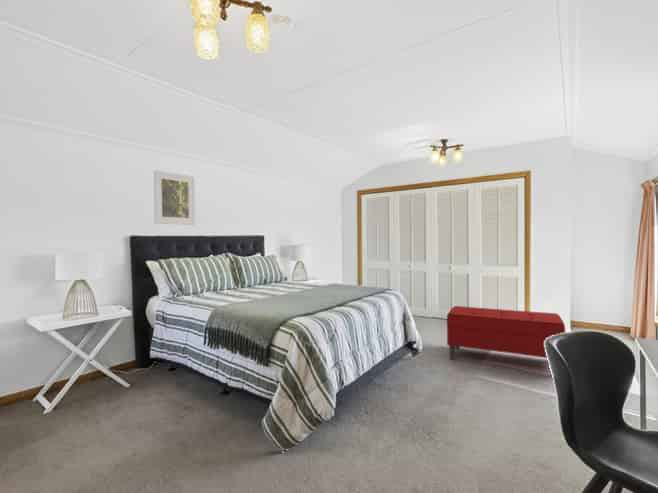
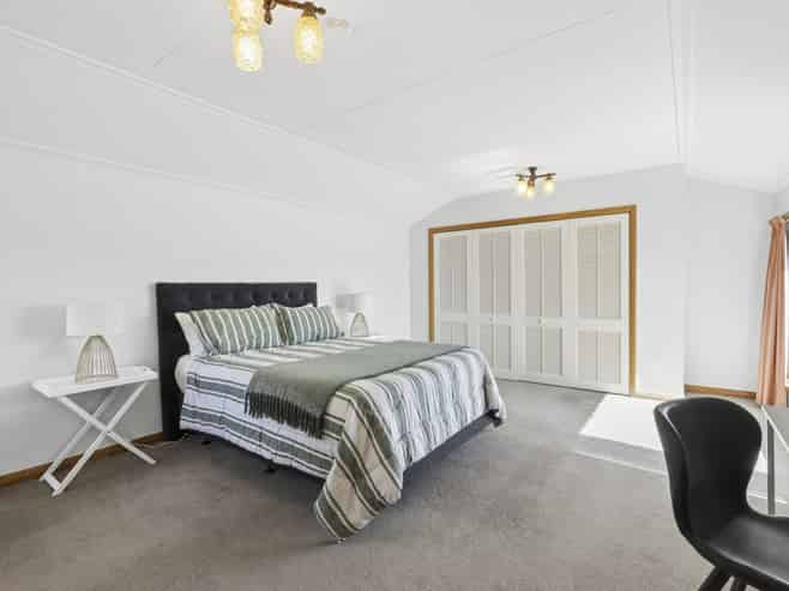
- bench (502, 336)
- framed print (175, 199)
